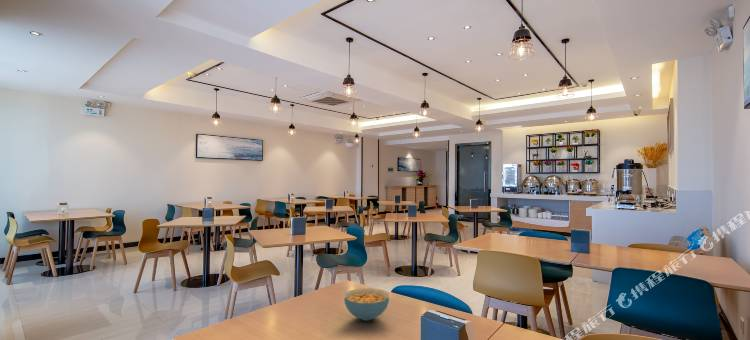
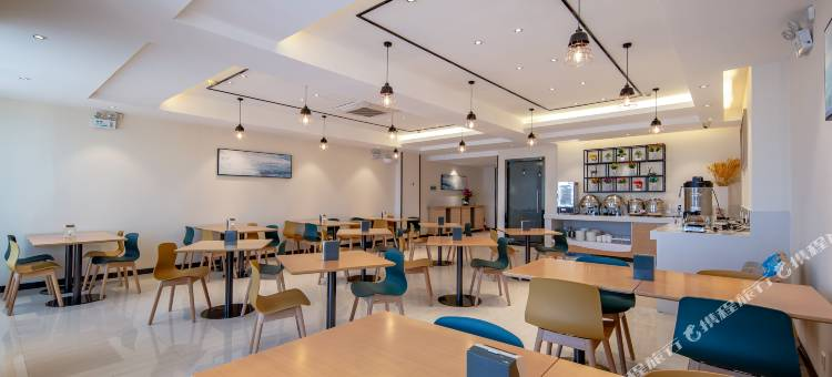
- cereal bowl (366, 306)
